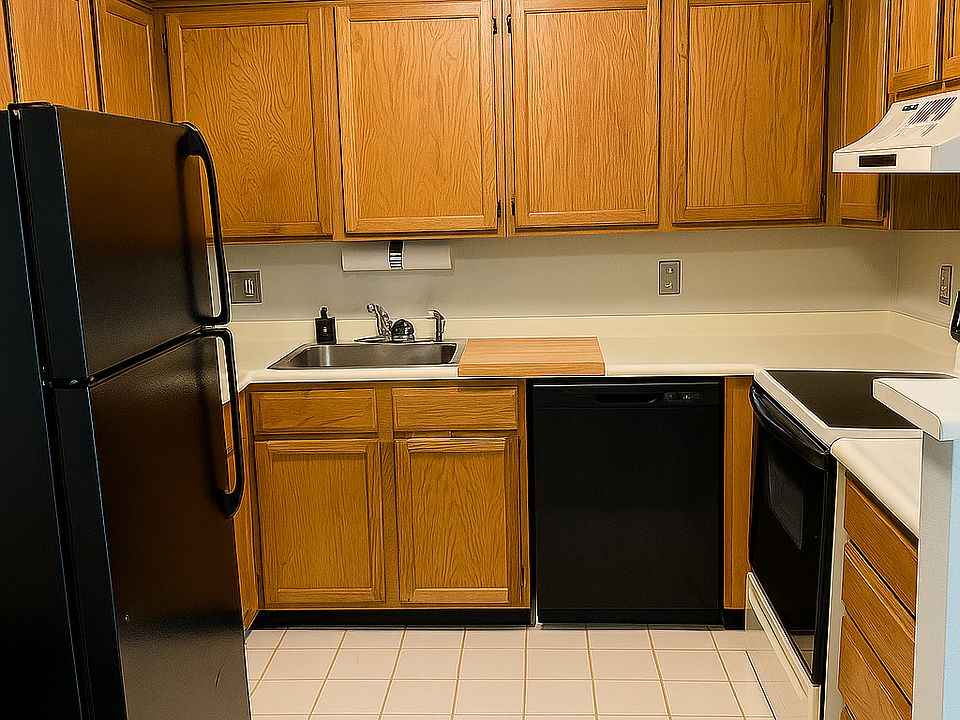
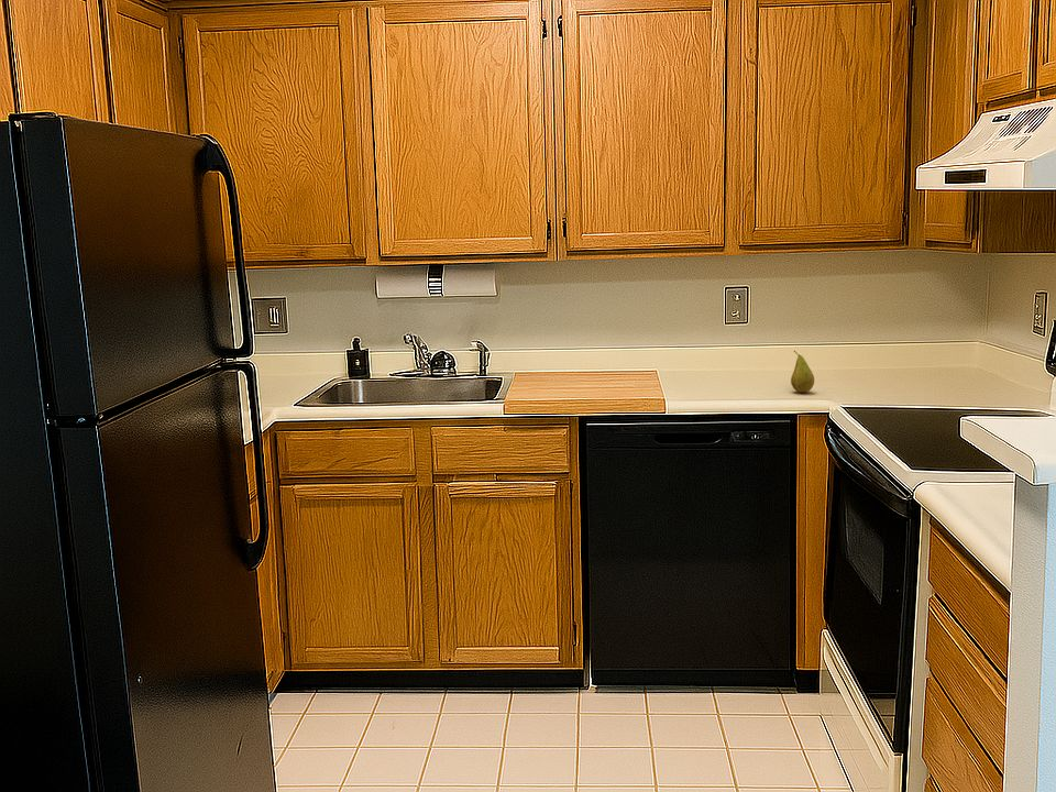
+ fruit (802, 371)
